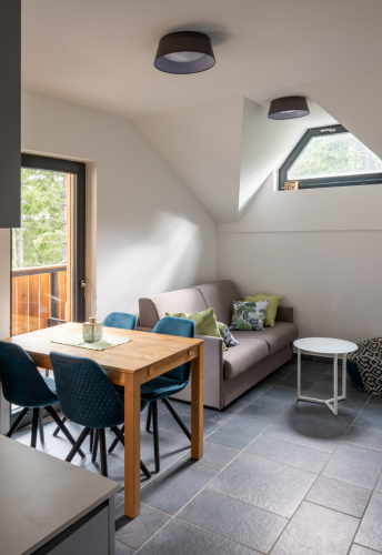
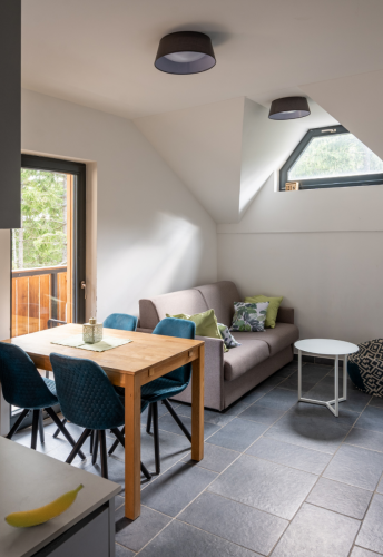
+ banana (46, 507)
